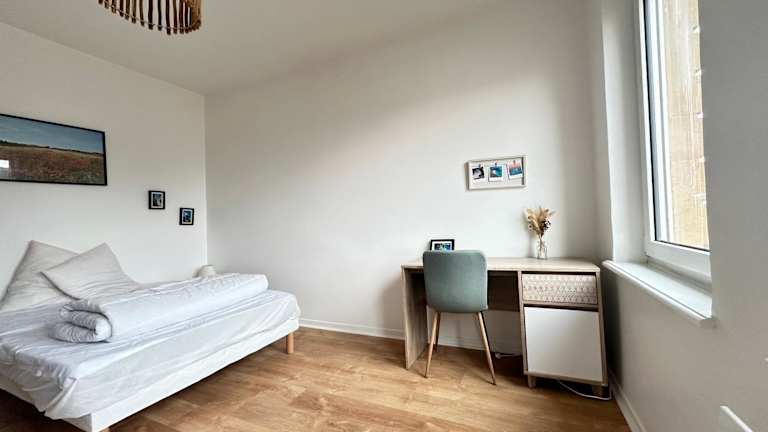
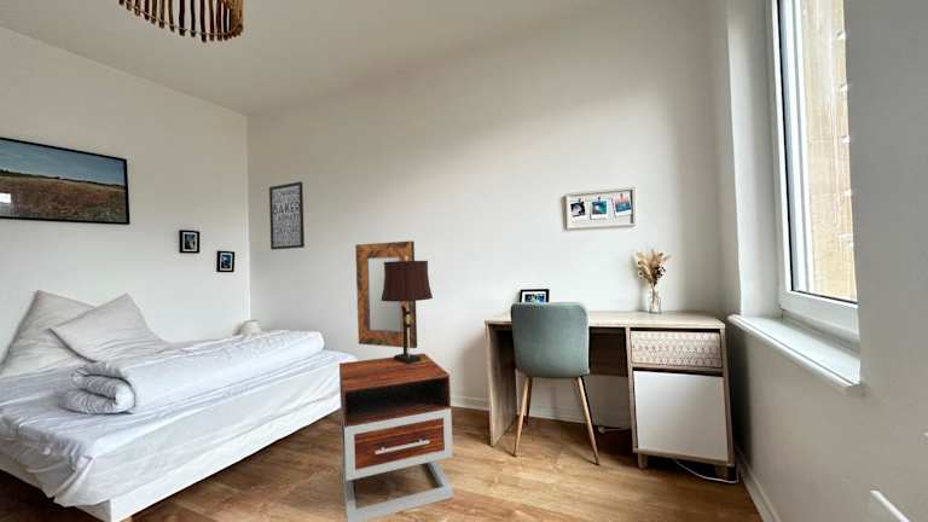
+ nightstand (393, 425)
+ home mirror (382, 292)
+ table lamp (407, 307)
+ wall art (285, 216)
